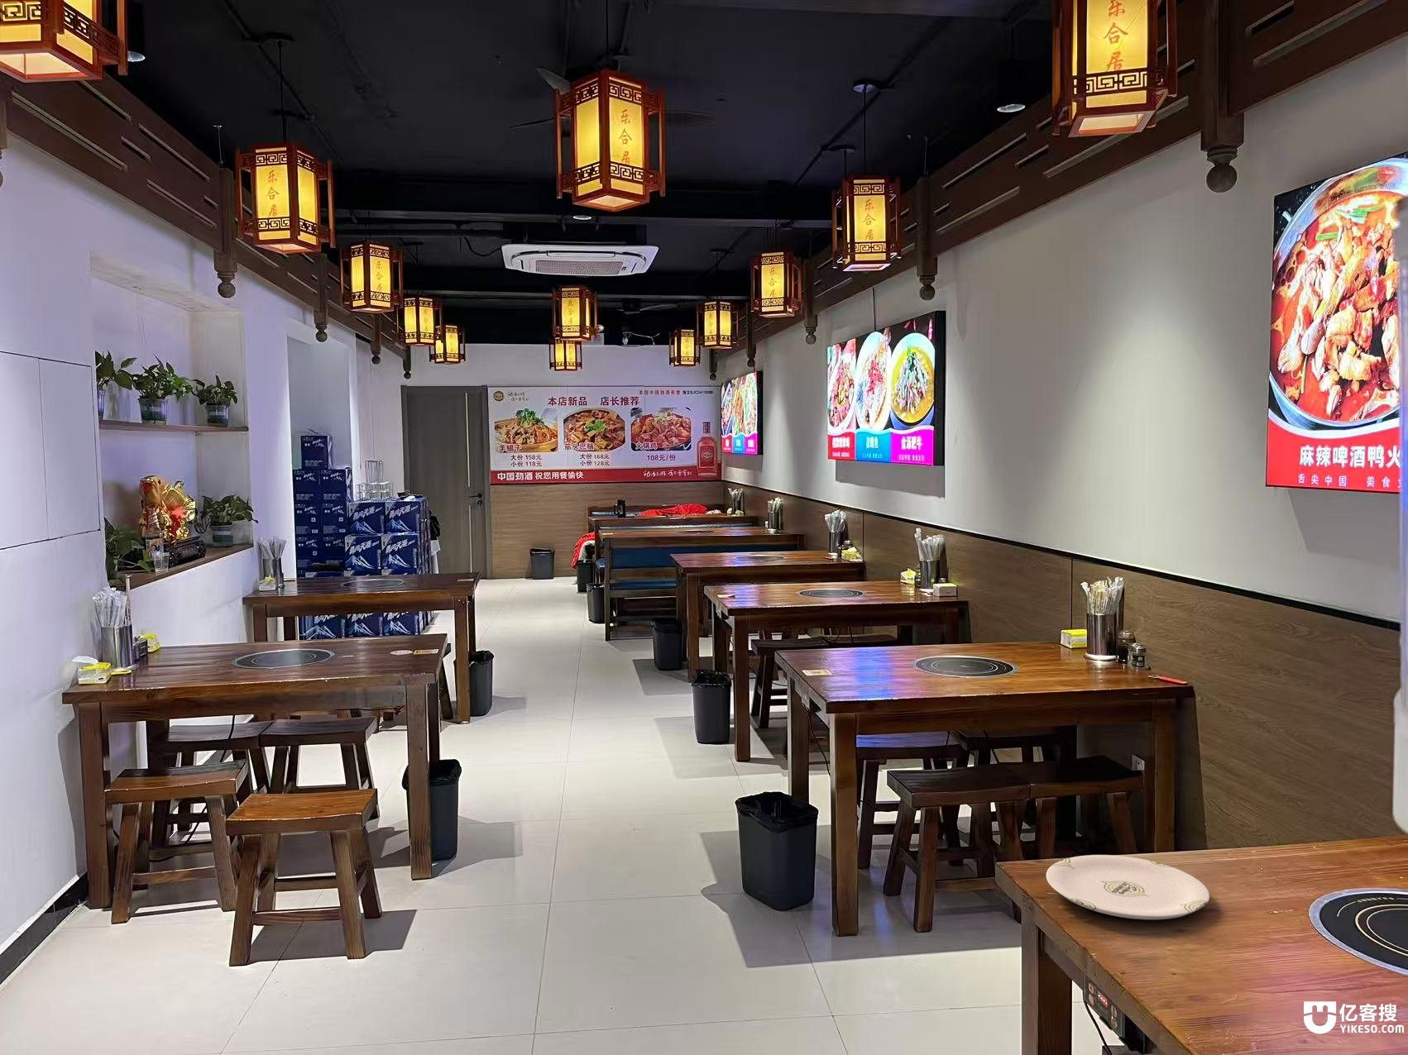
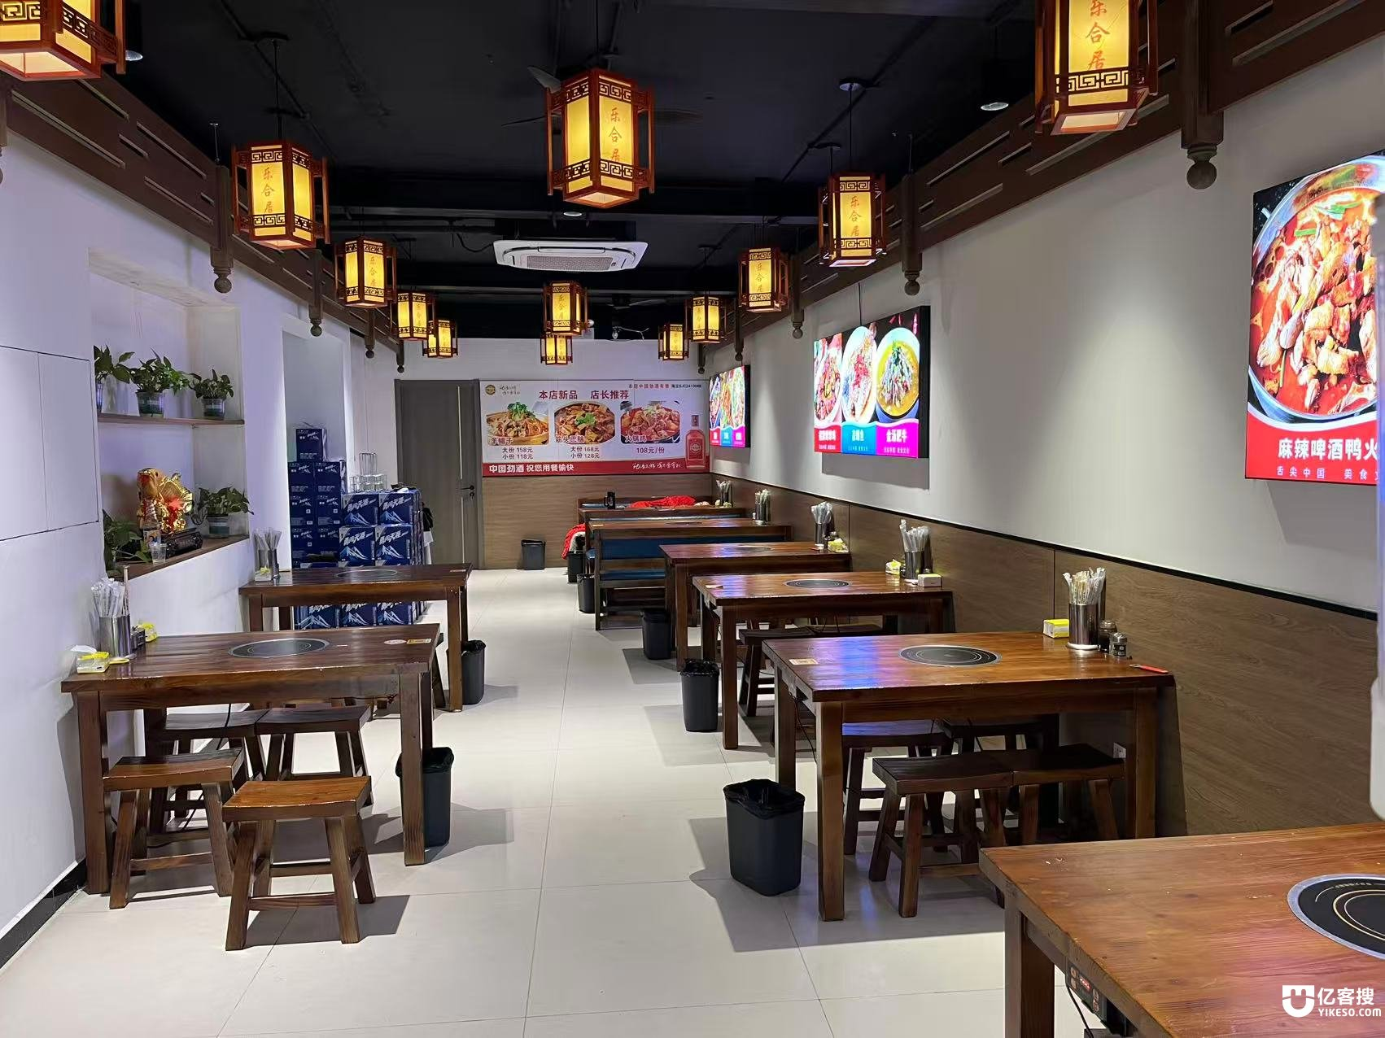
- plate (1125, 889)
